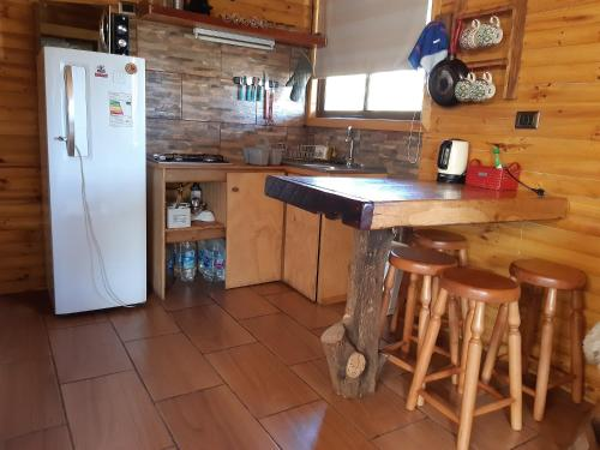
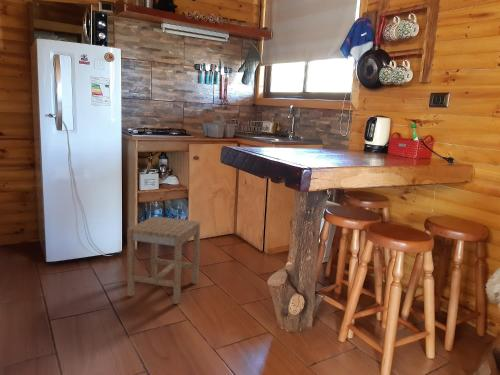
+ stool (164, 259)
